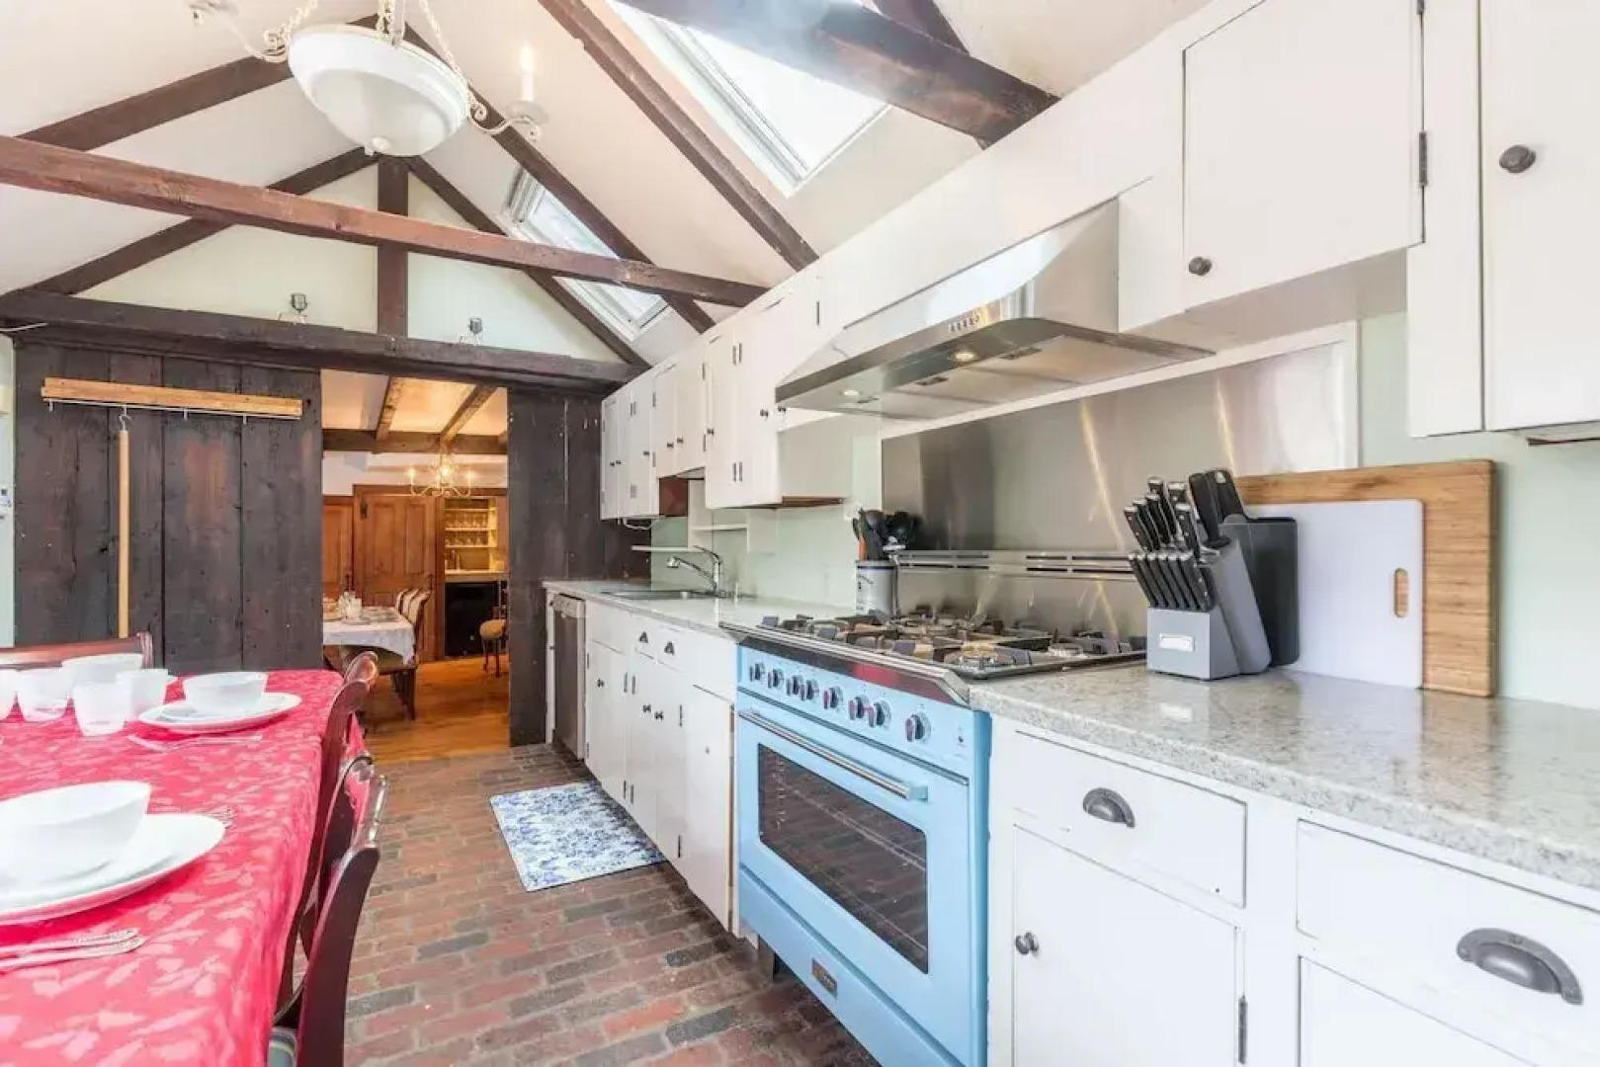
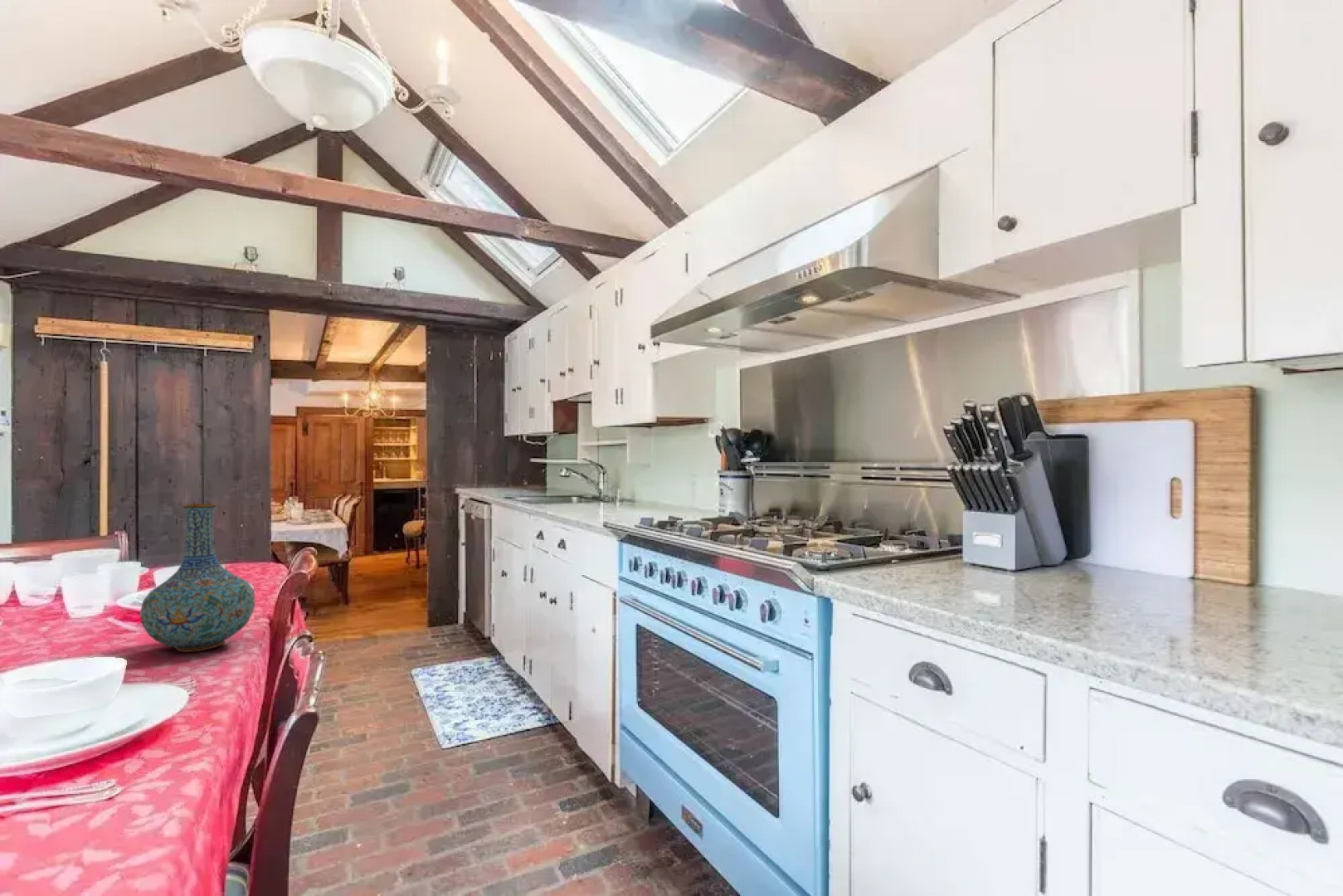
+ vase (200, 575)
